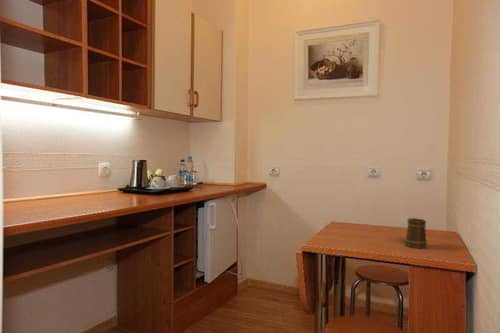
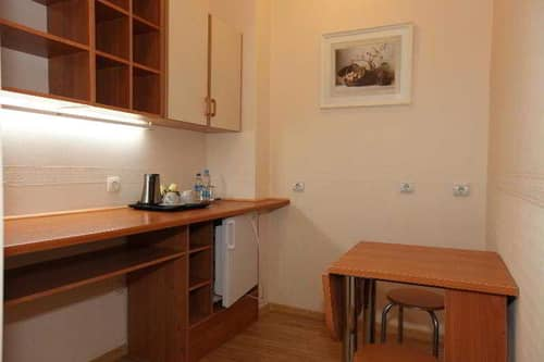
- mug (415, 232)
